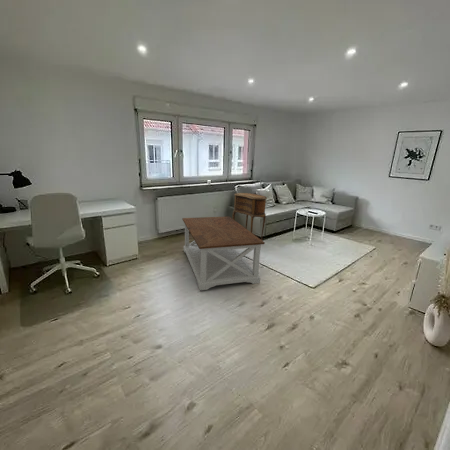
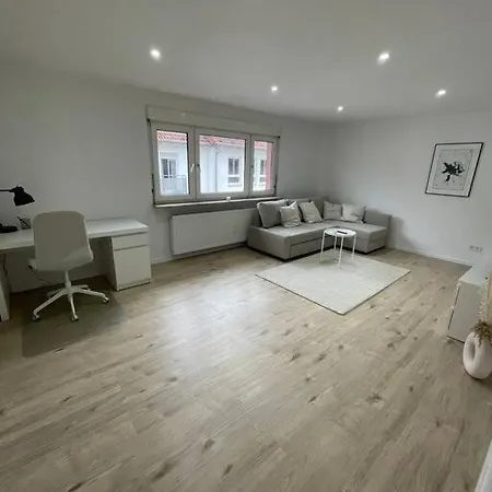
- side table (251, 218)
- coffee table (217, 246)
